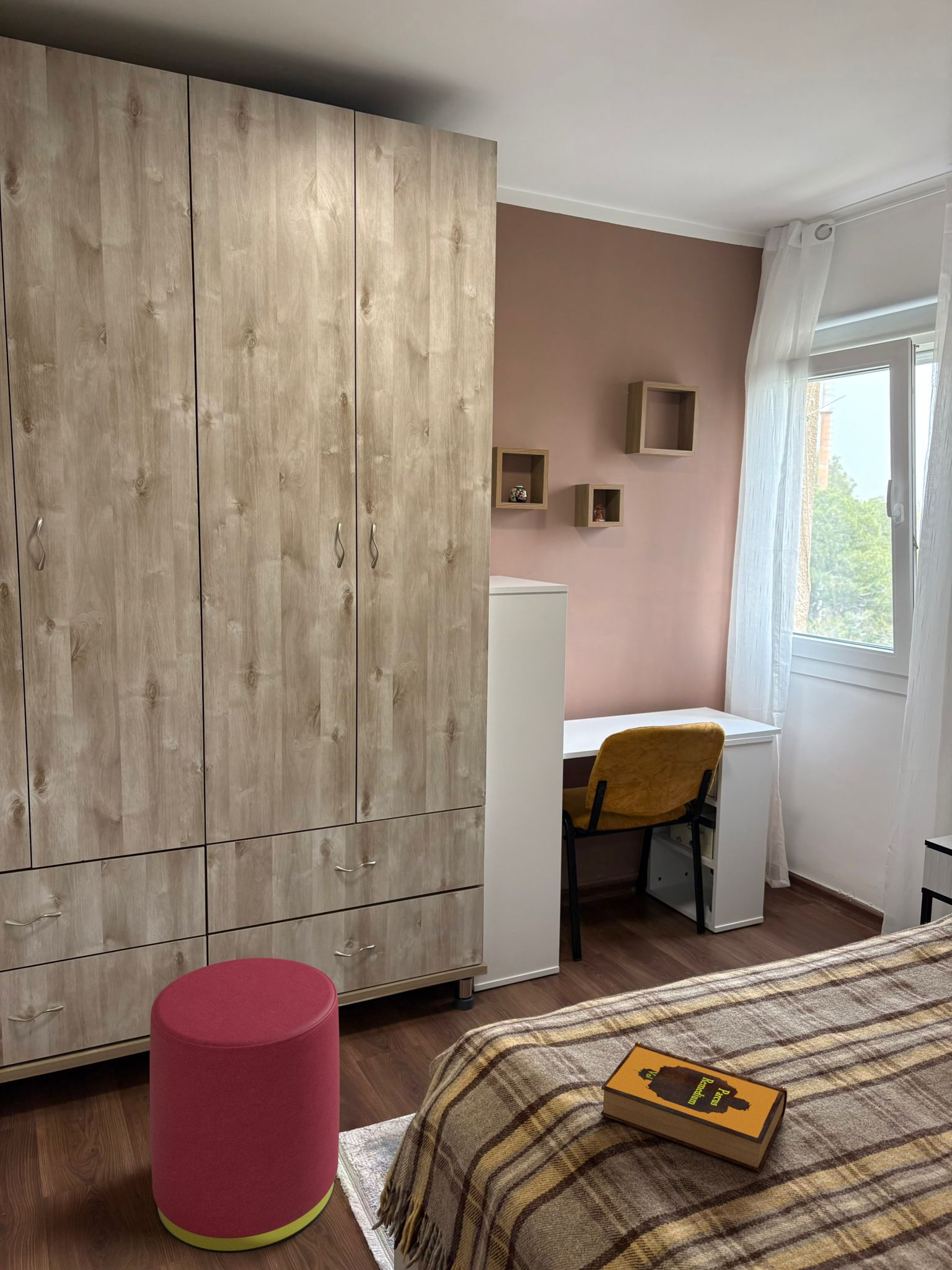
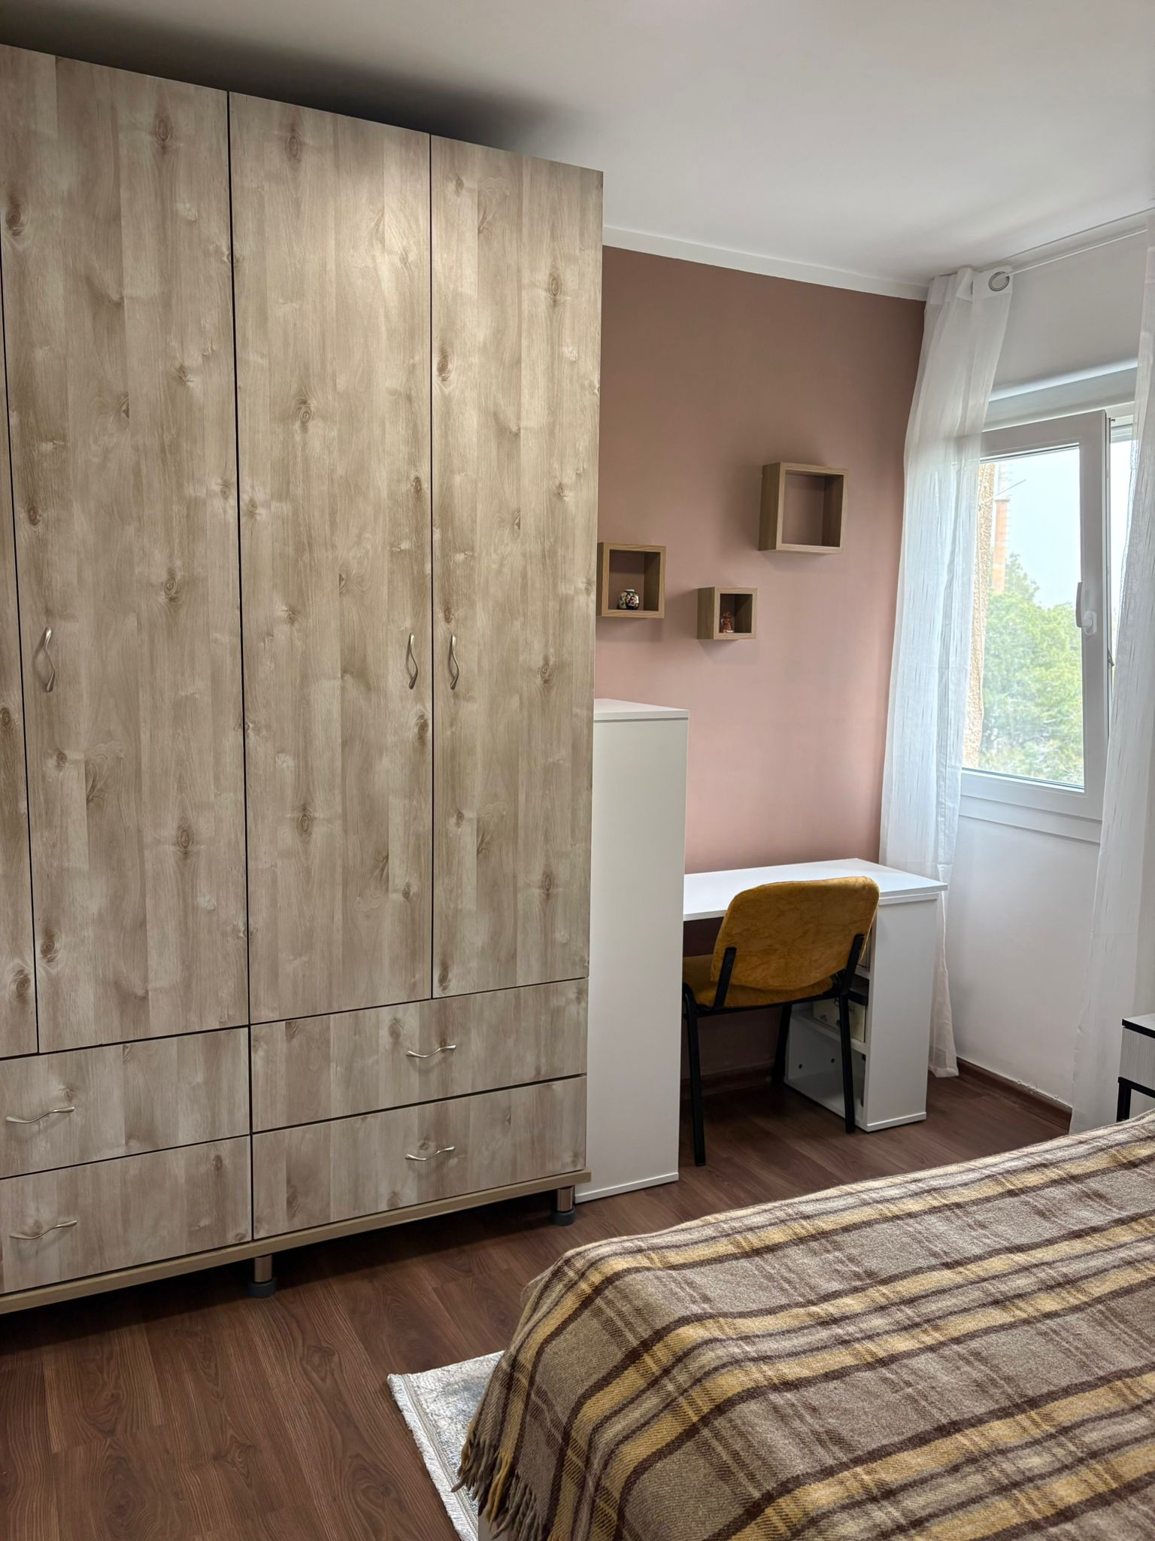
- stool (247, 1092)
- hardback book (695, 1099)
